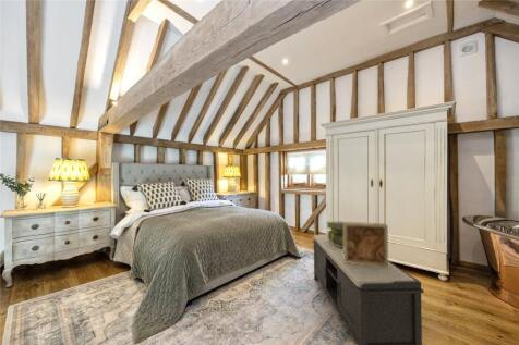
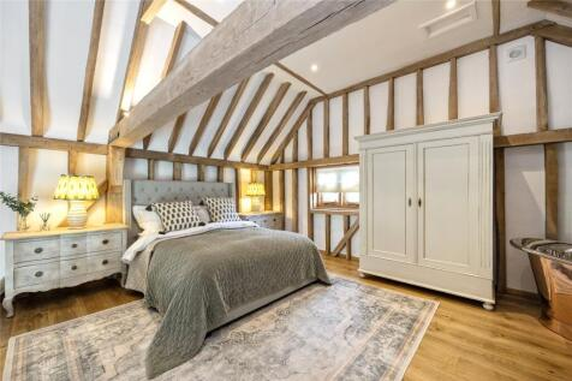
- bench (352, 280)
- decorative box (364, 243)
- stack of books (341, 232)
